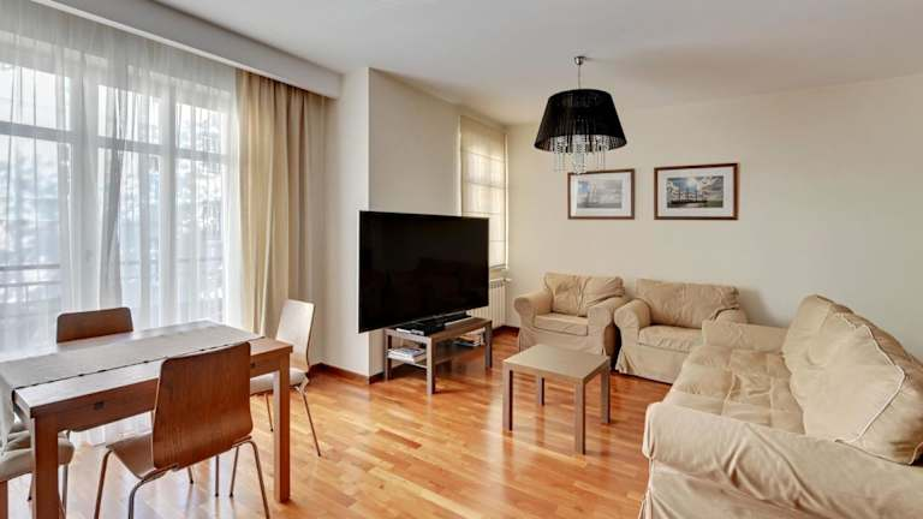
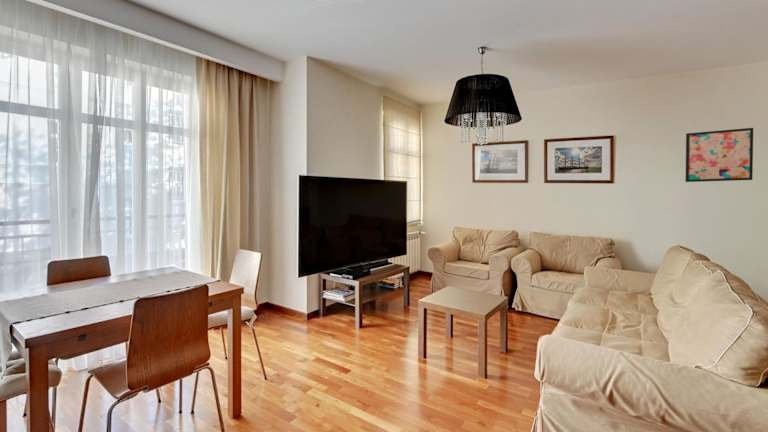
+ wall art (717, 155)
